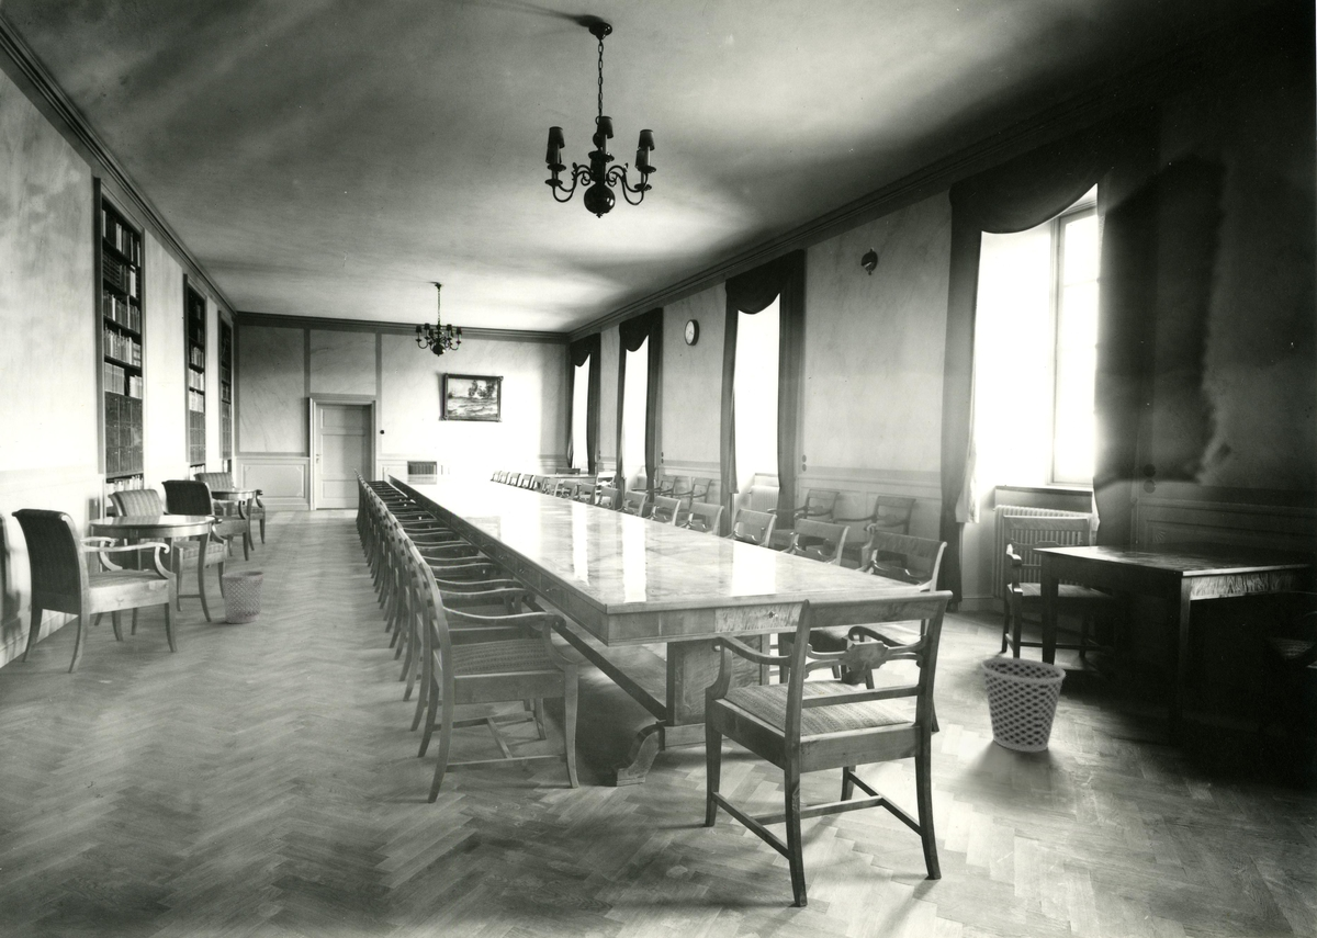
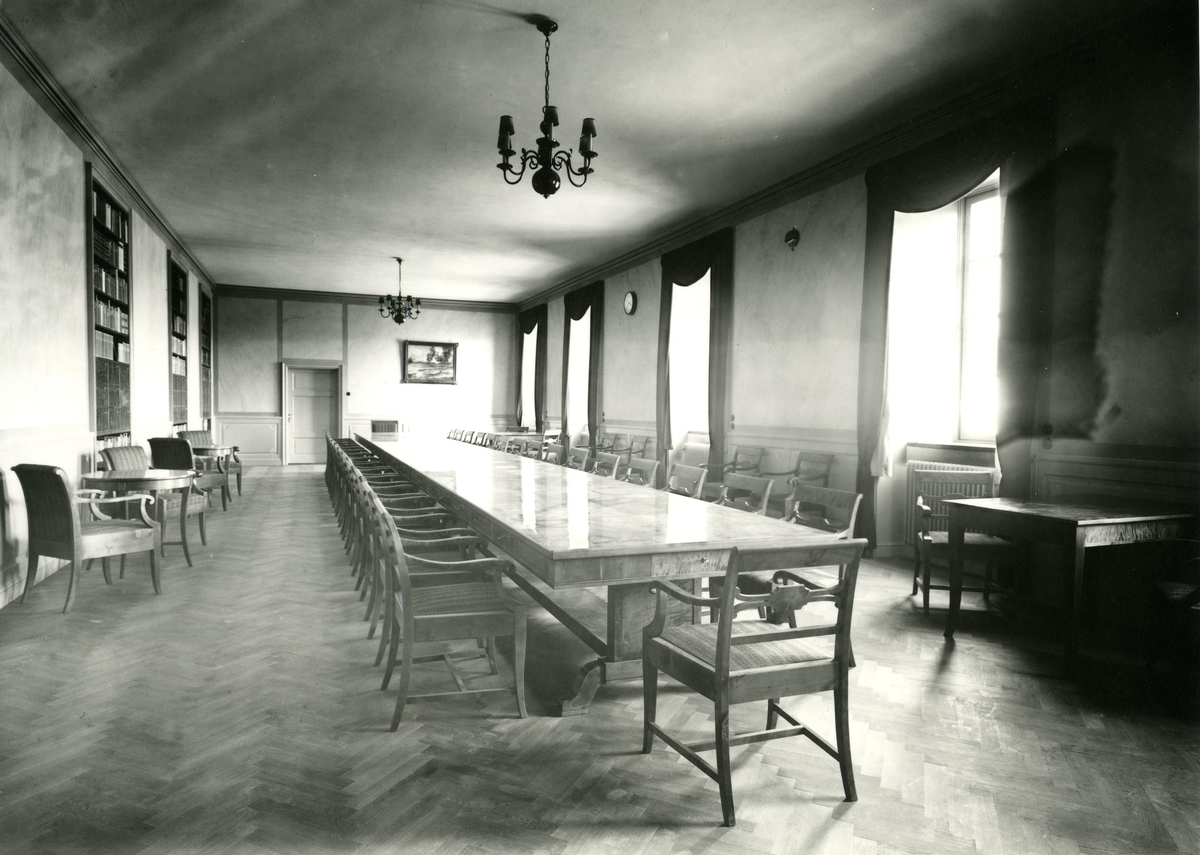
- wastebasket (243, 597)
- wastebasket (1021, 704)
